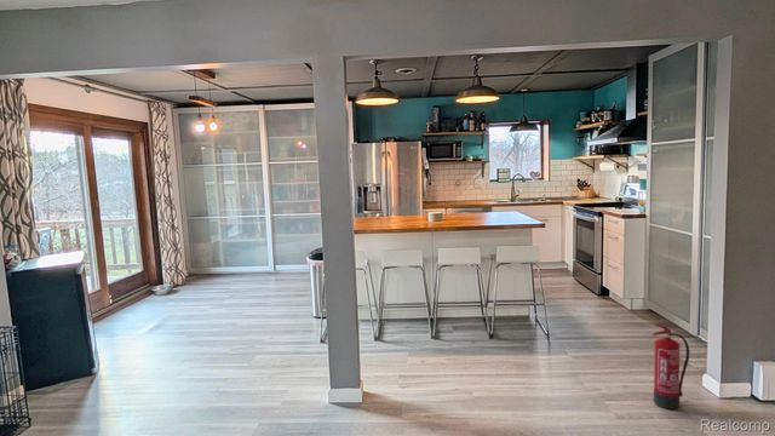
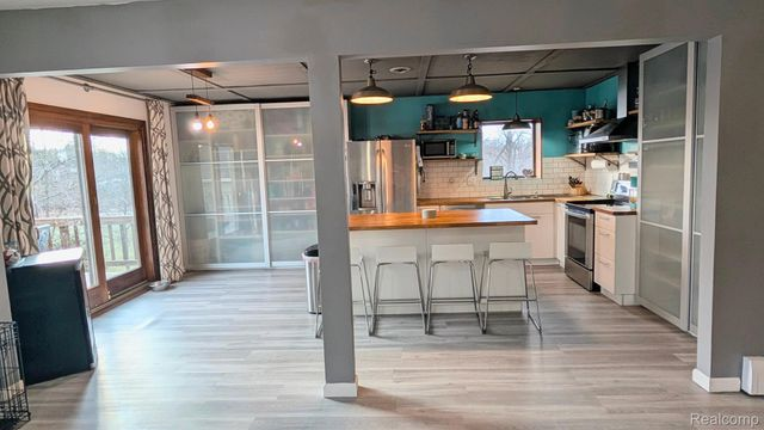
- fire extinguisher (670, 363)
